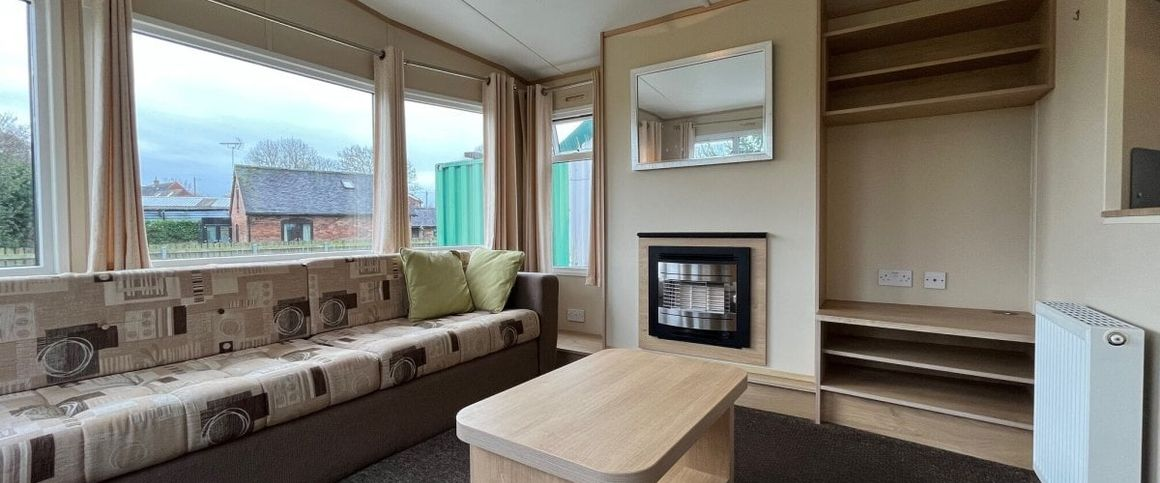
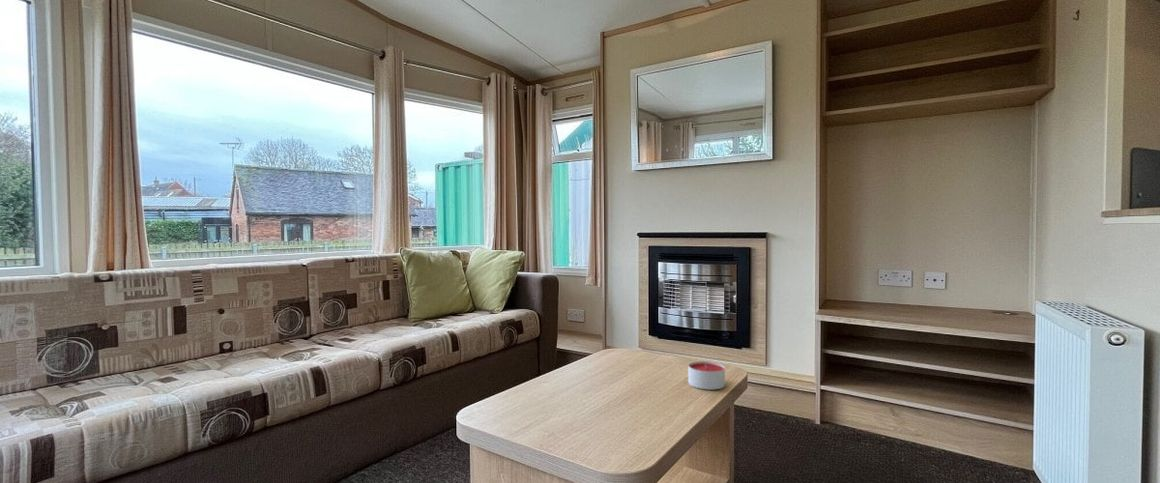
+ candle (706, 374)
